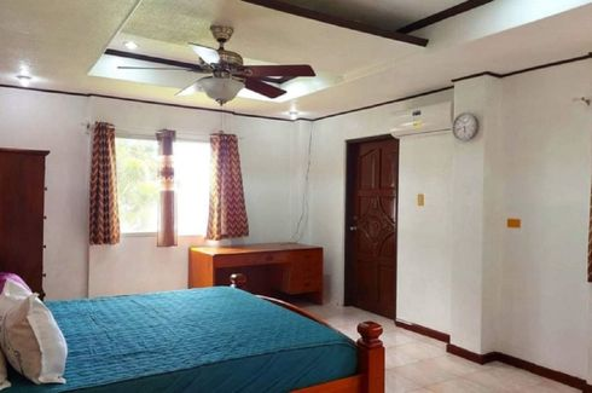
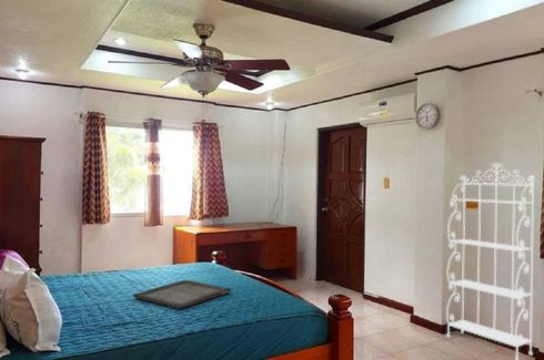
+ serving tray (182, 292)
+ bookshelf (490, 247)
